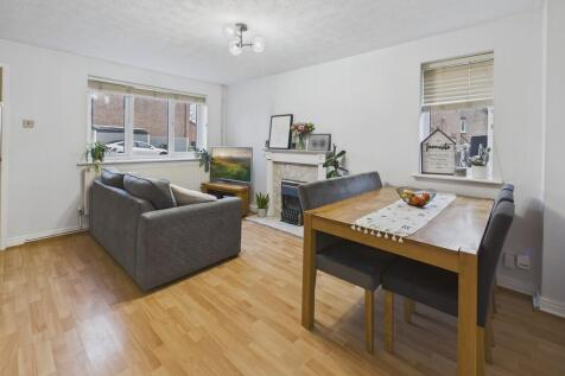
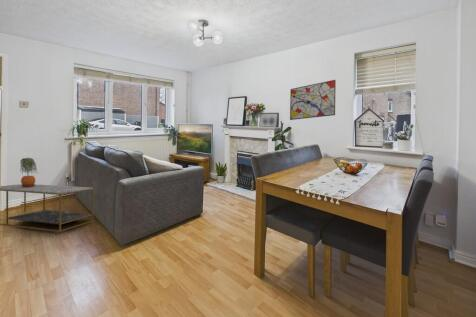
+ wall art (311, 101)
+ potted plant (28, 171)
+ coffee table (43, 205)
